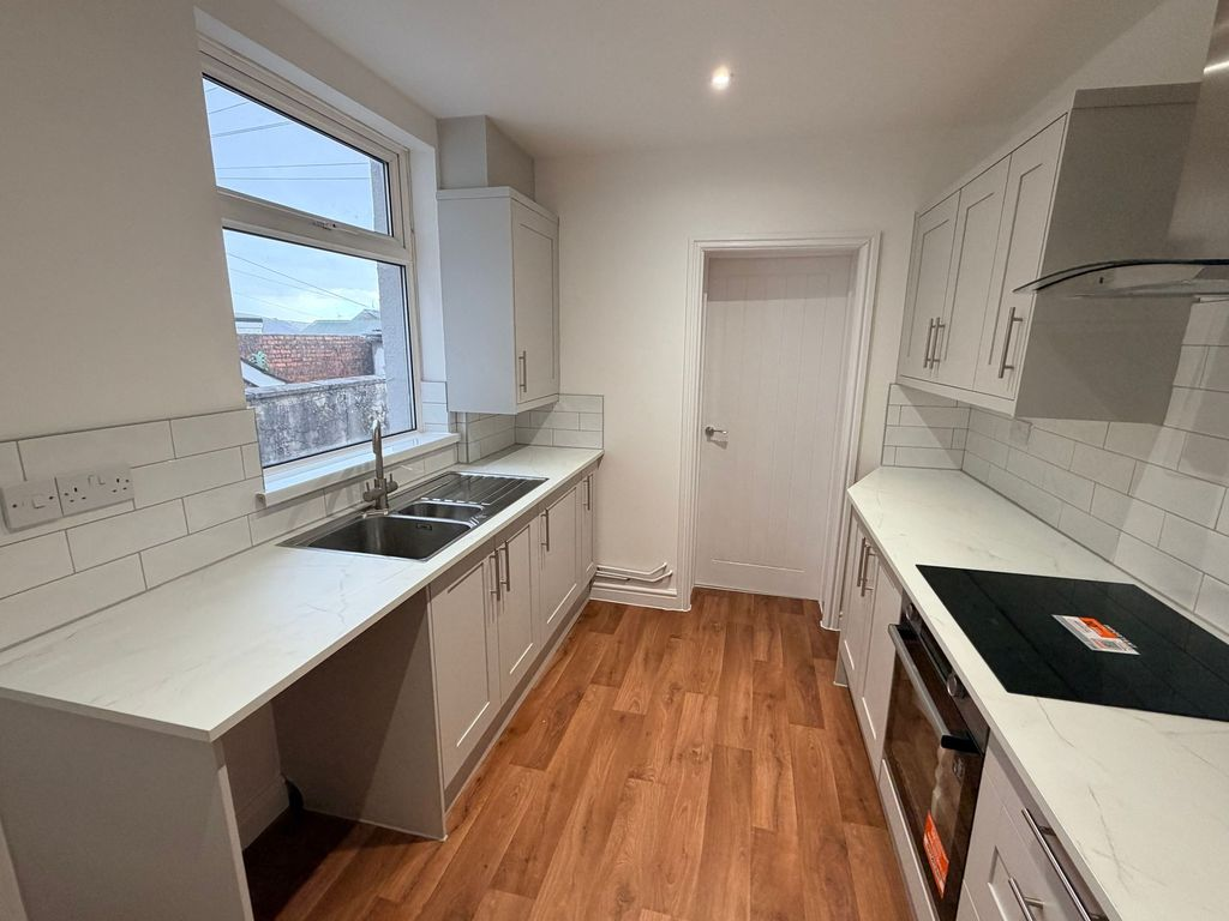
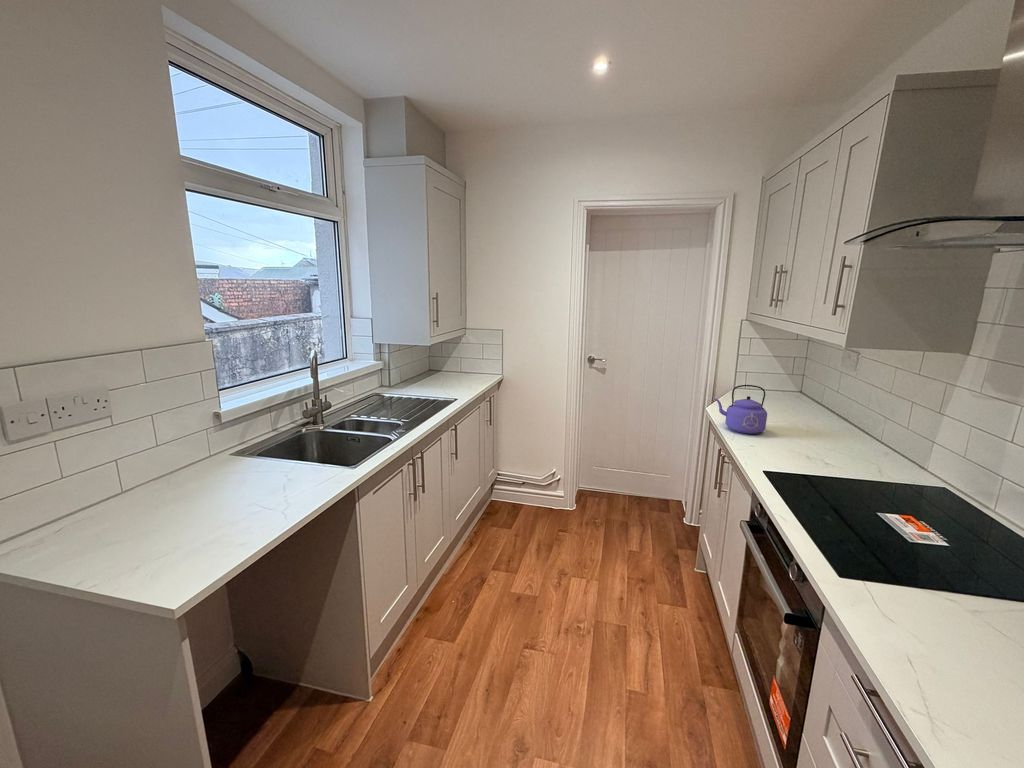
+ kettle (740, 406)
